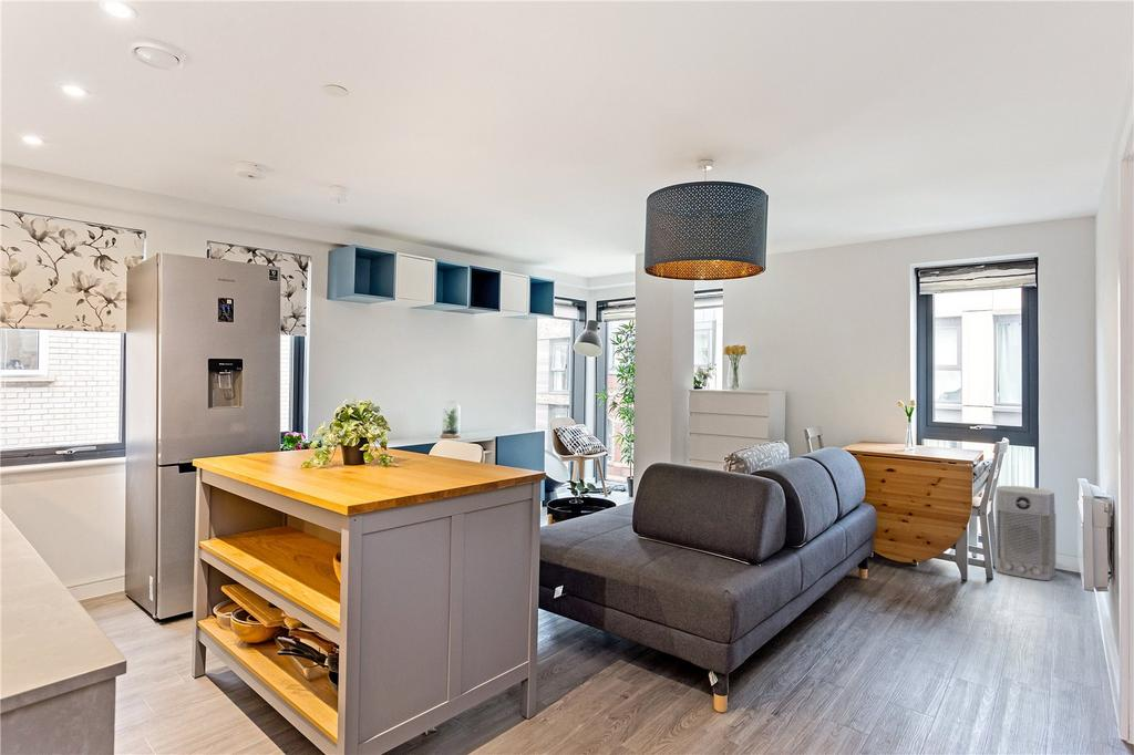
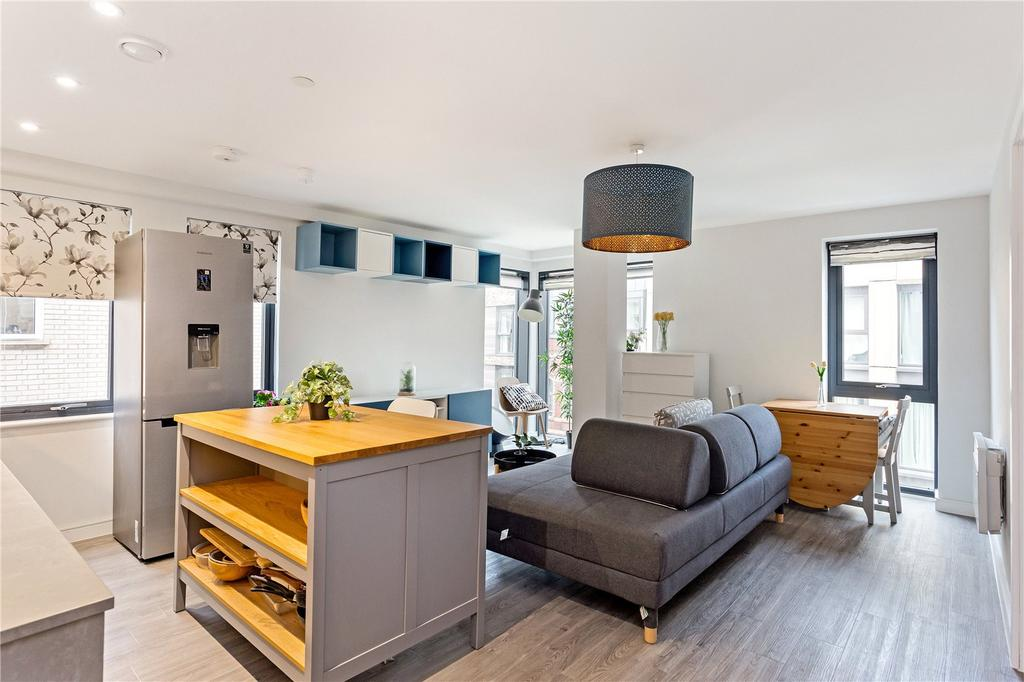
- air purifier (1024, 529)
